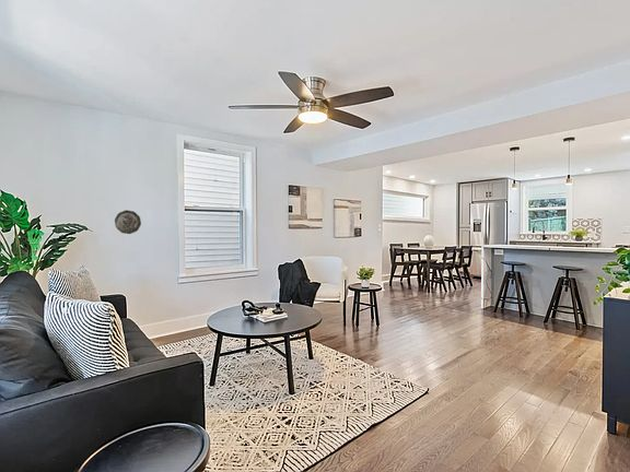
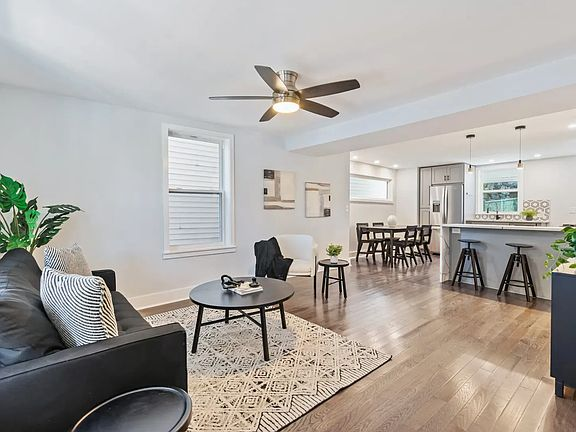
- decorative plate (127, 222)
